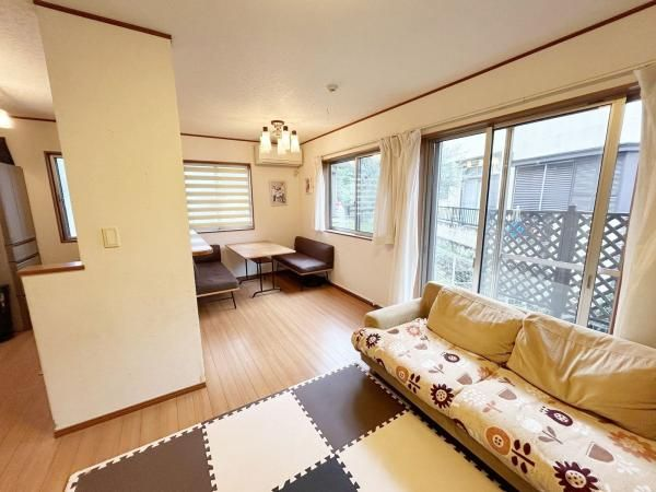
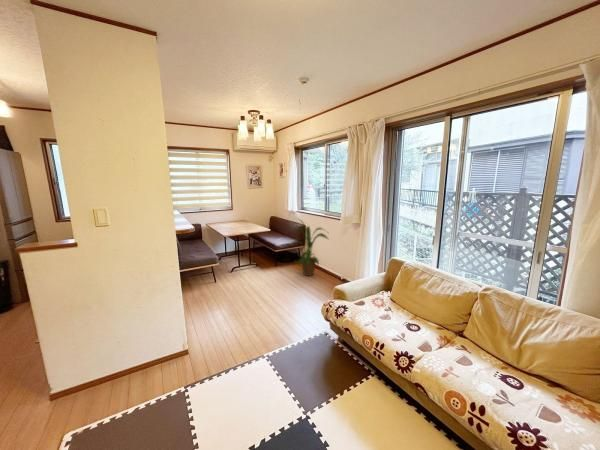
+ house plant (310, 247)
